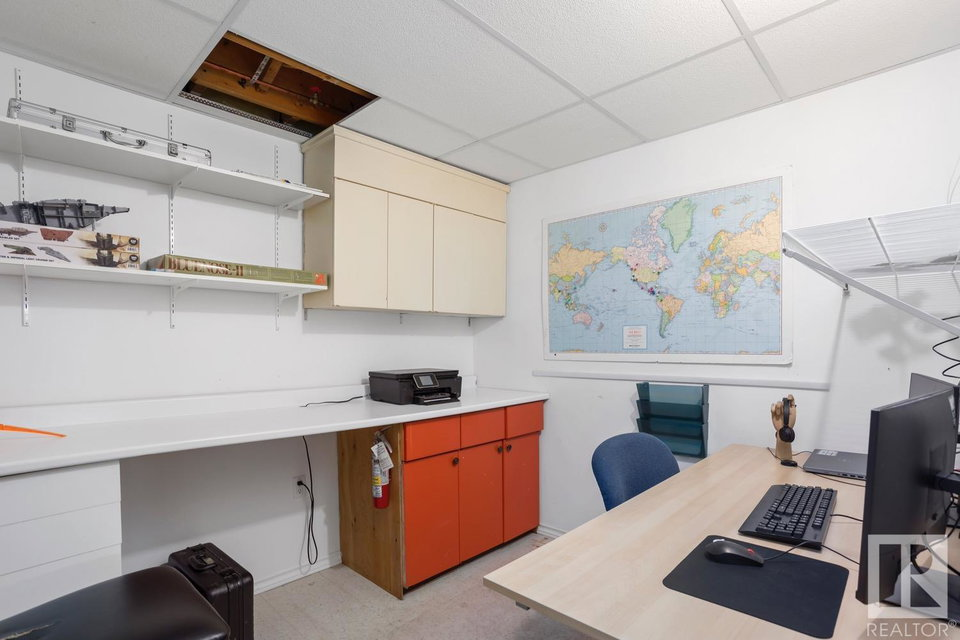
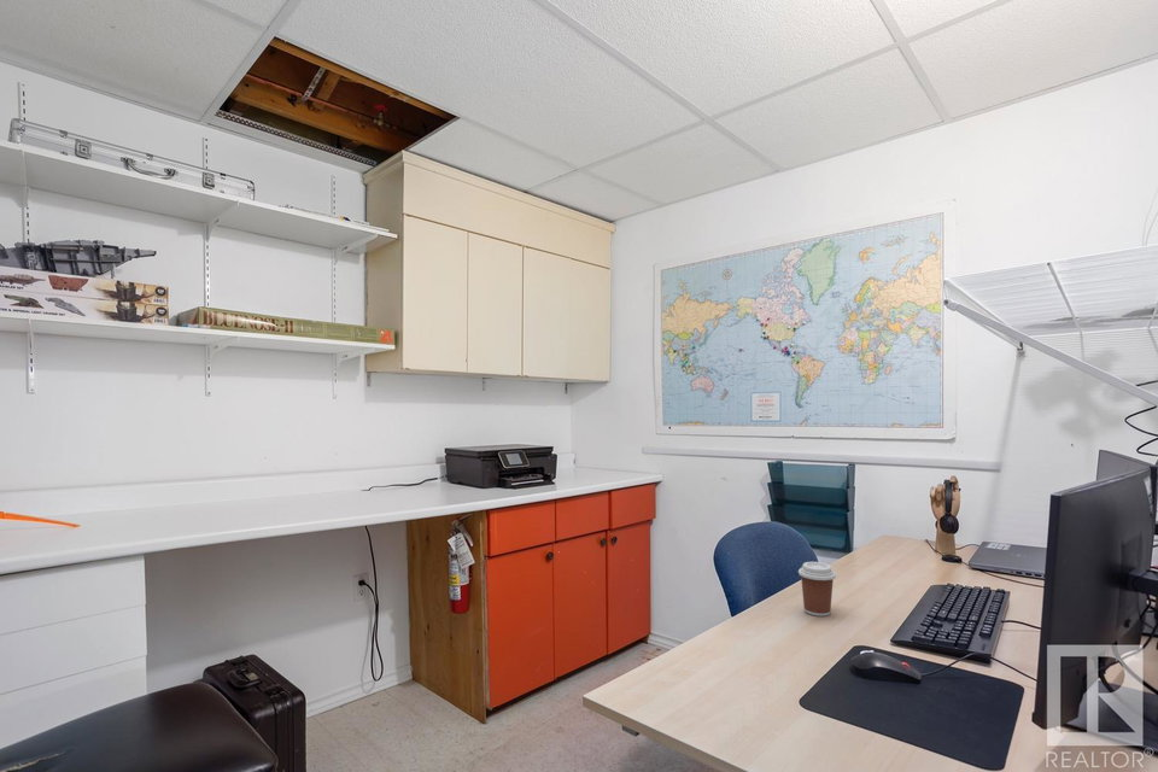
+ coffee cup (817, 587)
